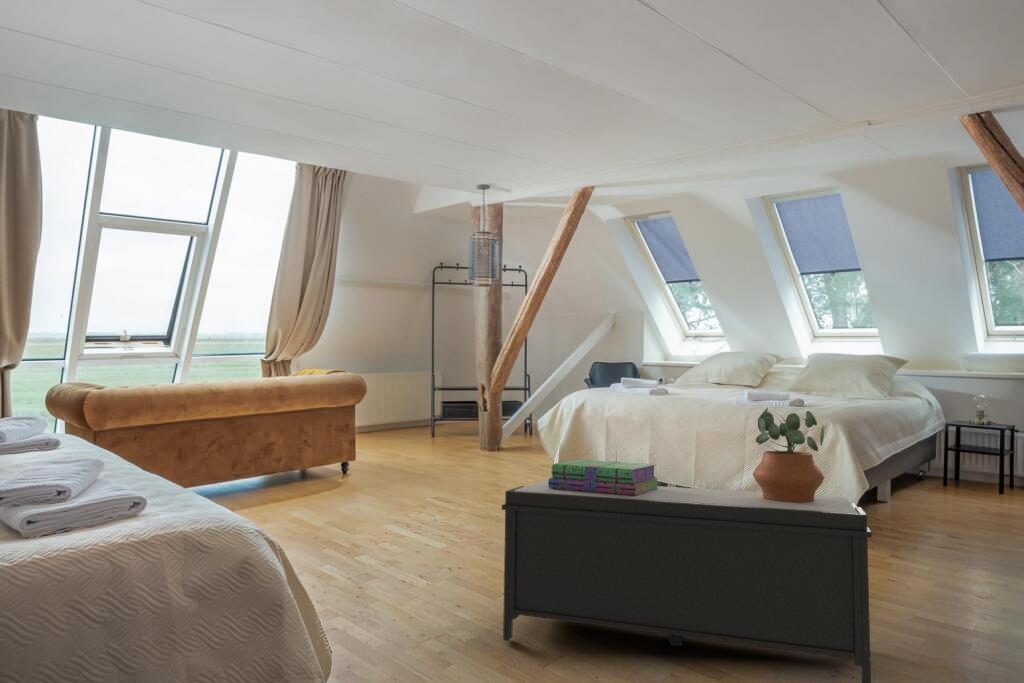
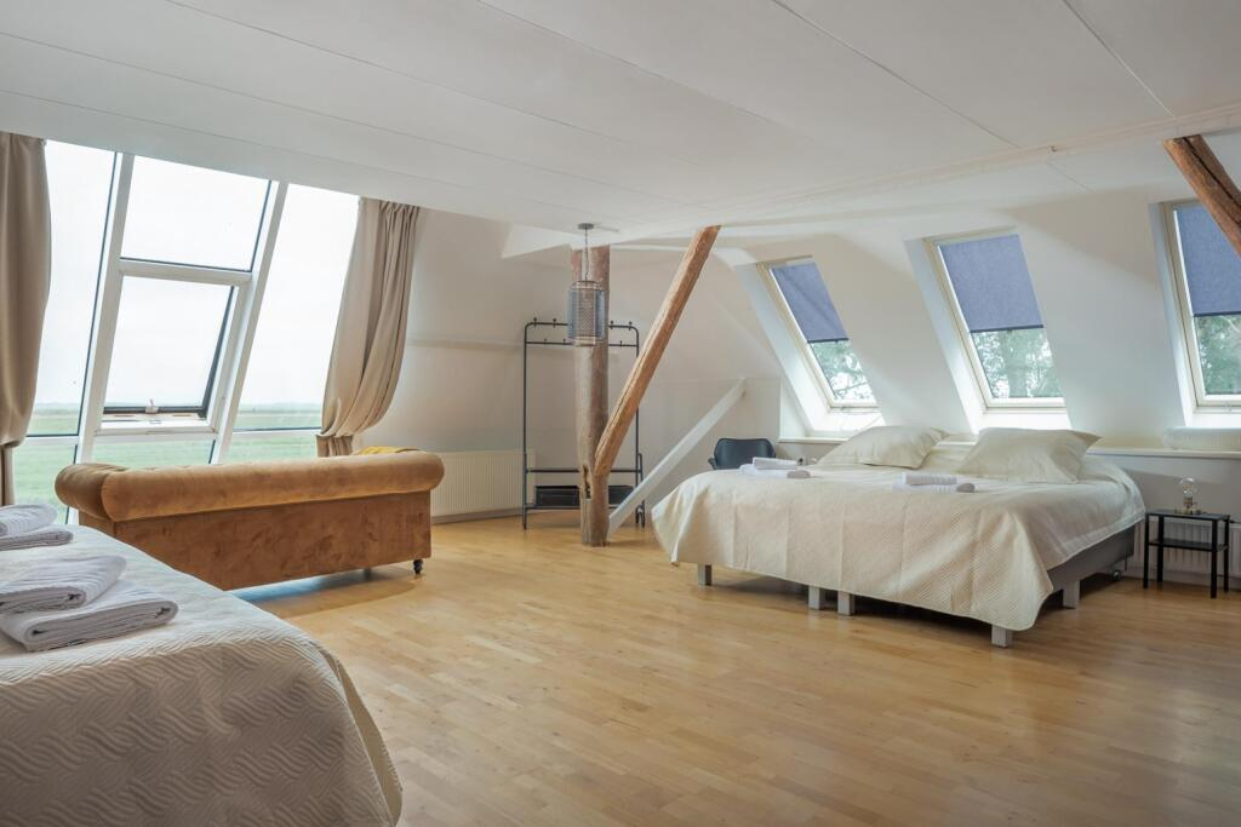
- bench (678, 568)
- potted plant (789, 453)
- stack of books (604, 475)
